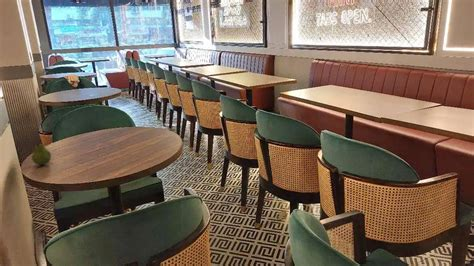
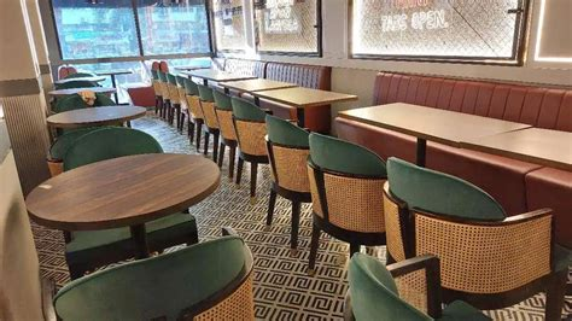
- fruit (40, 152)
